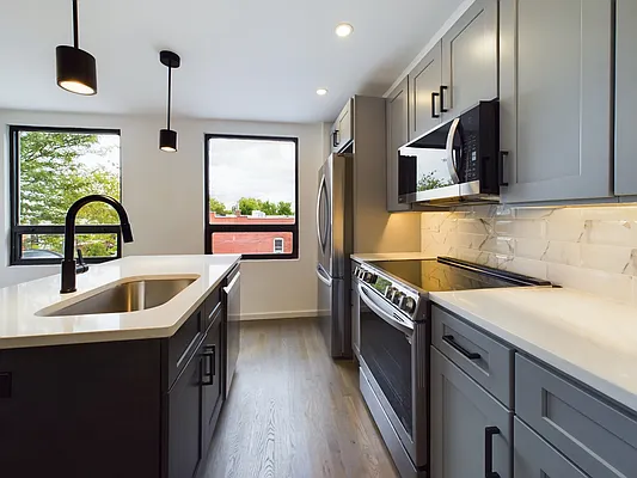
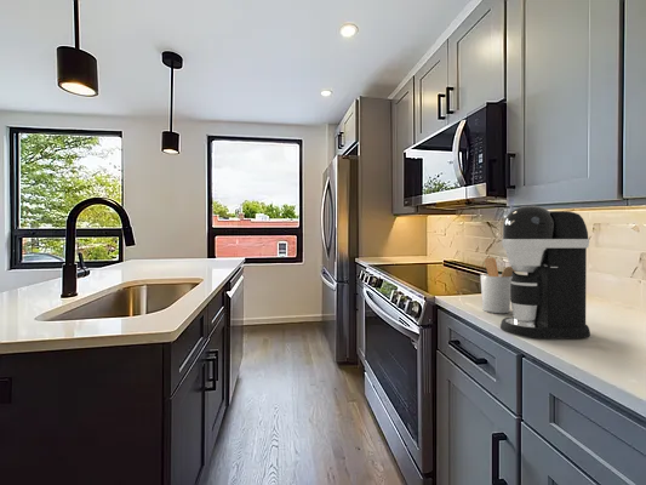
+ utensil holder (503, 284)
+ coffee maker (543, 268)
